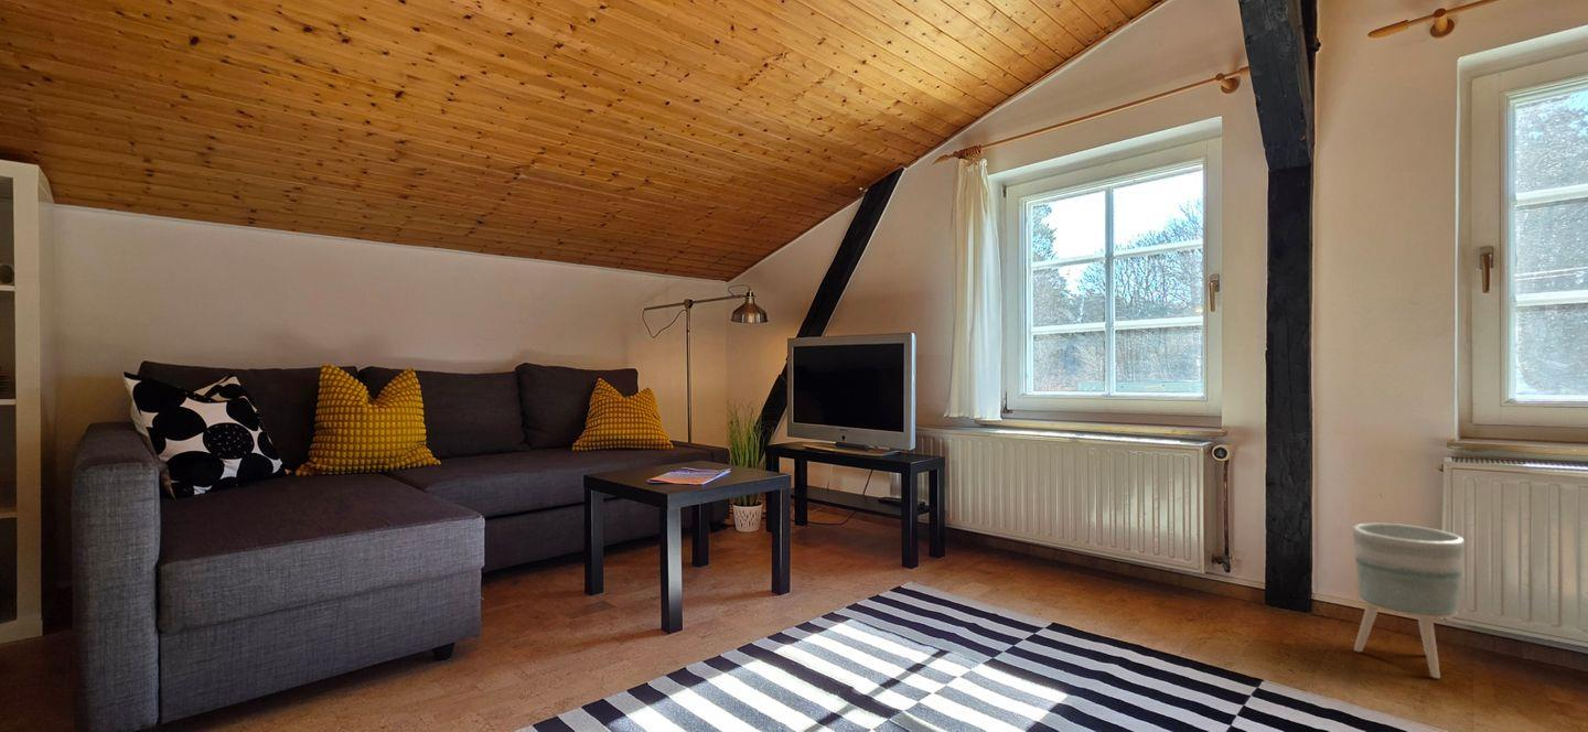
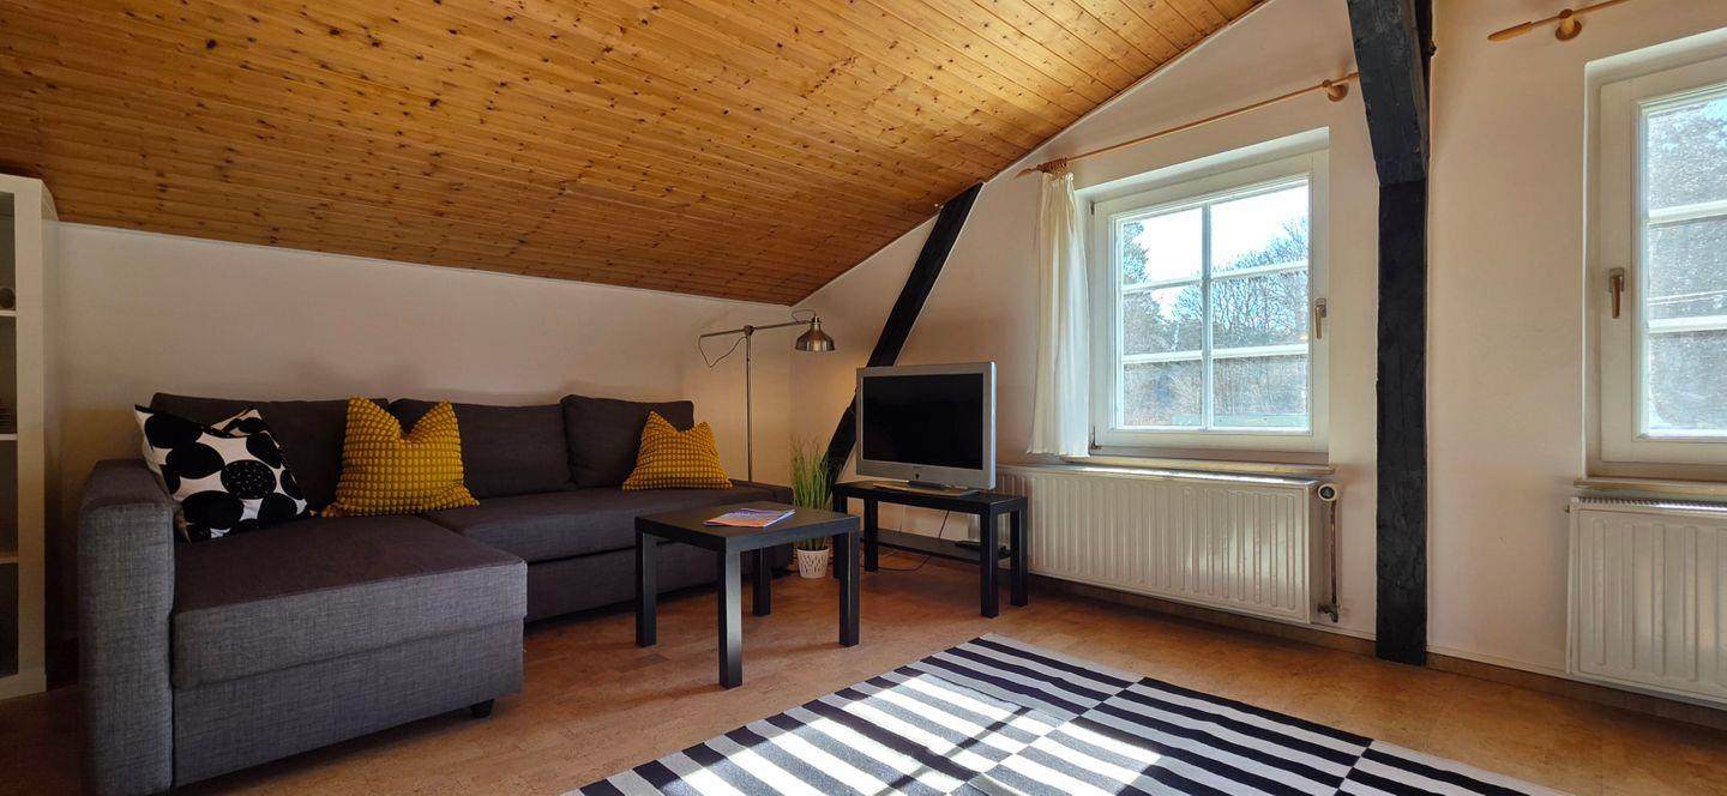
- planter (1406, 596)
